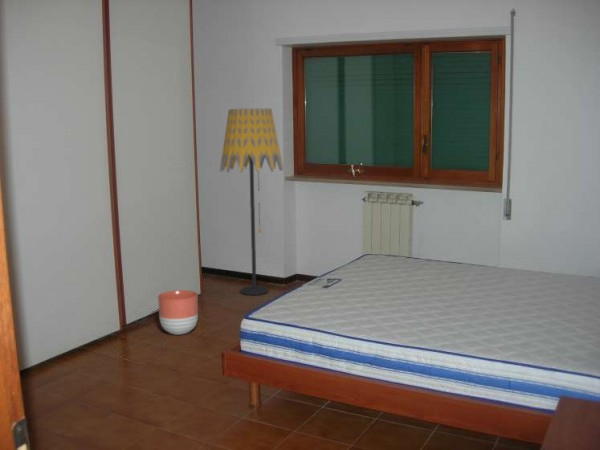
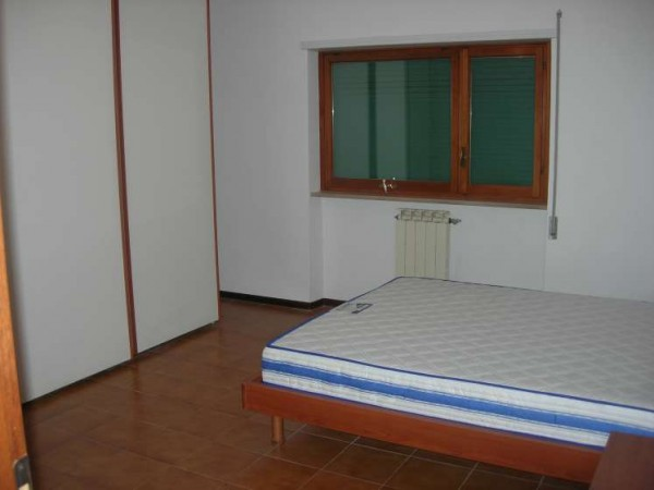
- planter (178, 313)
- floor lamp (252, 201)
